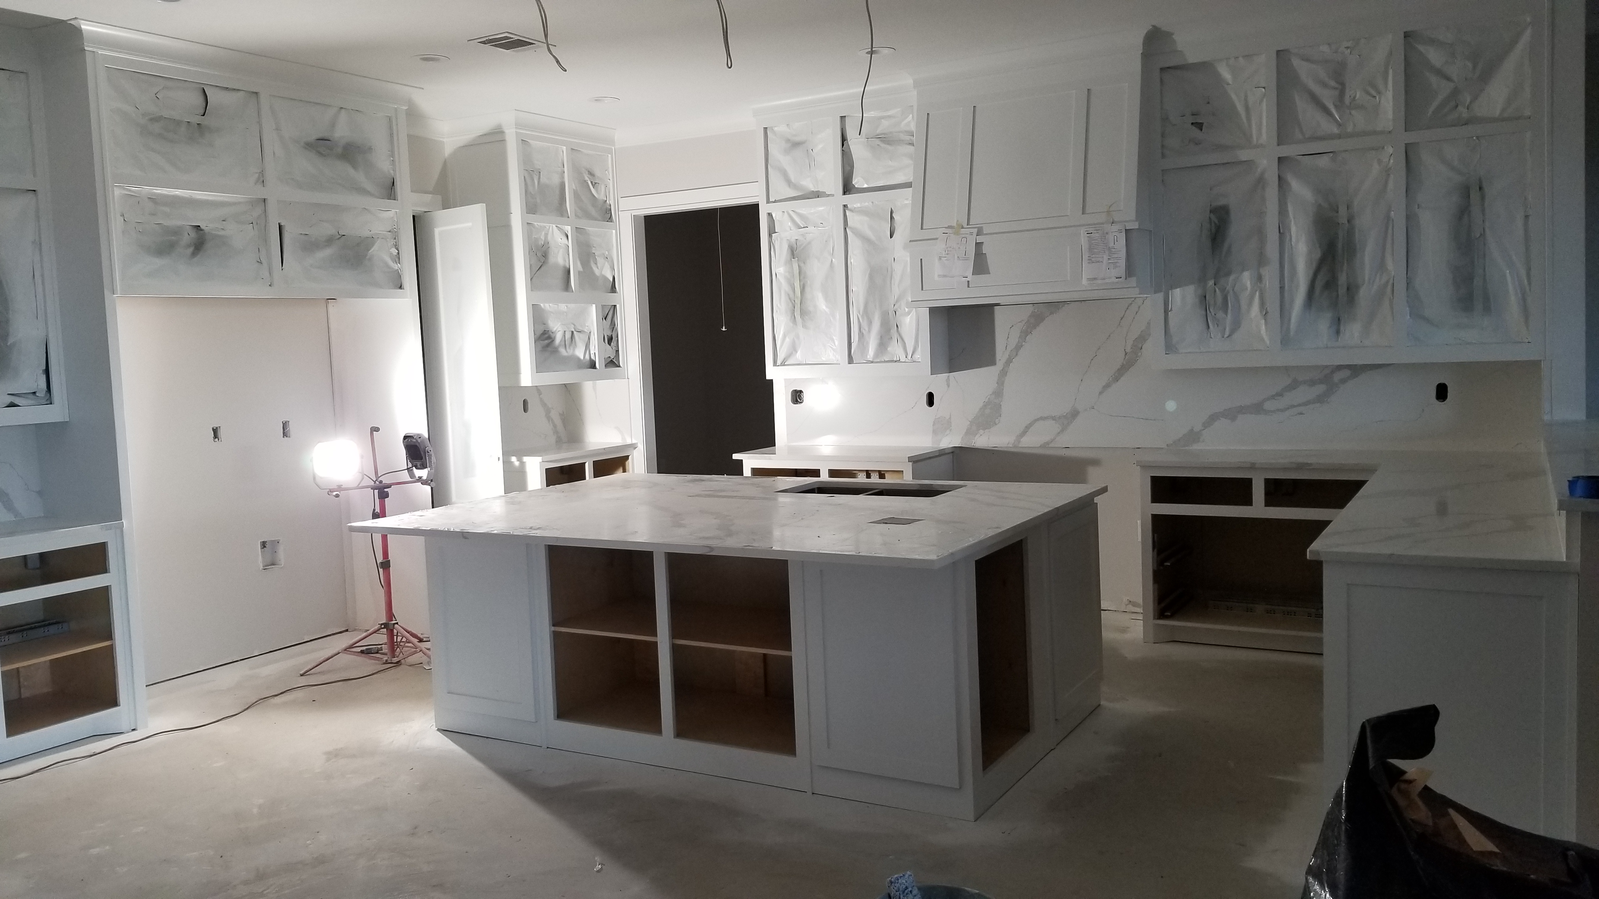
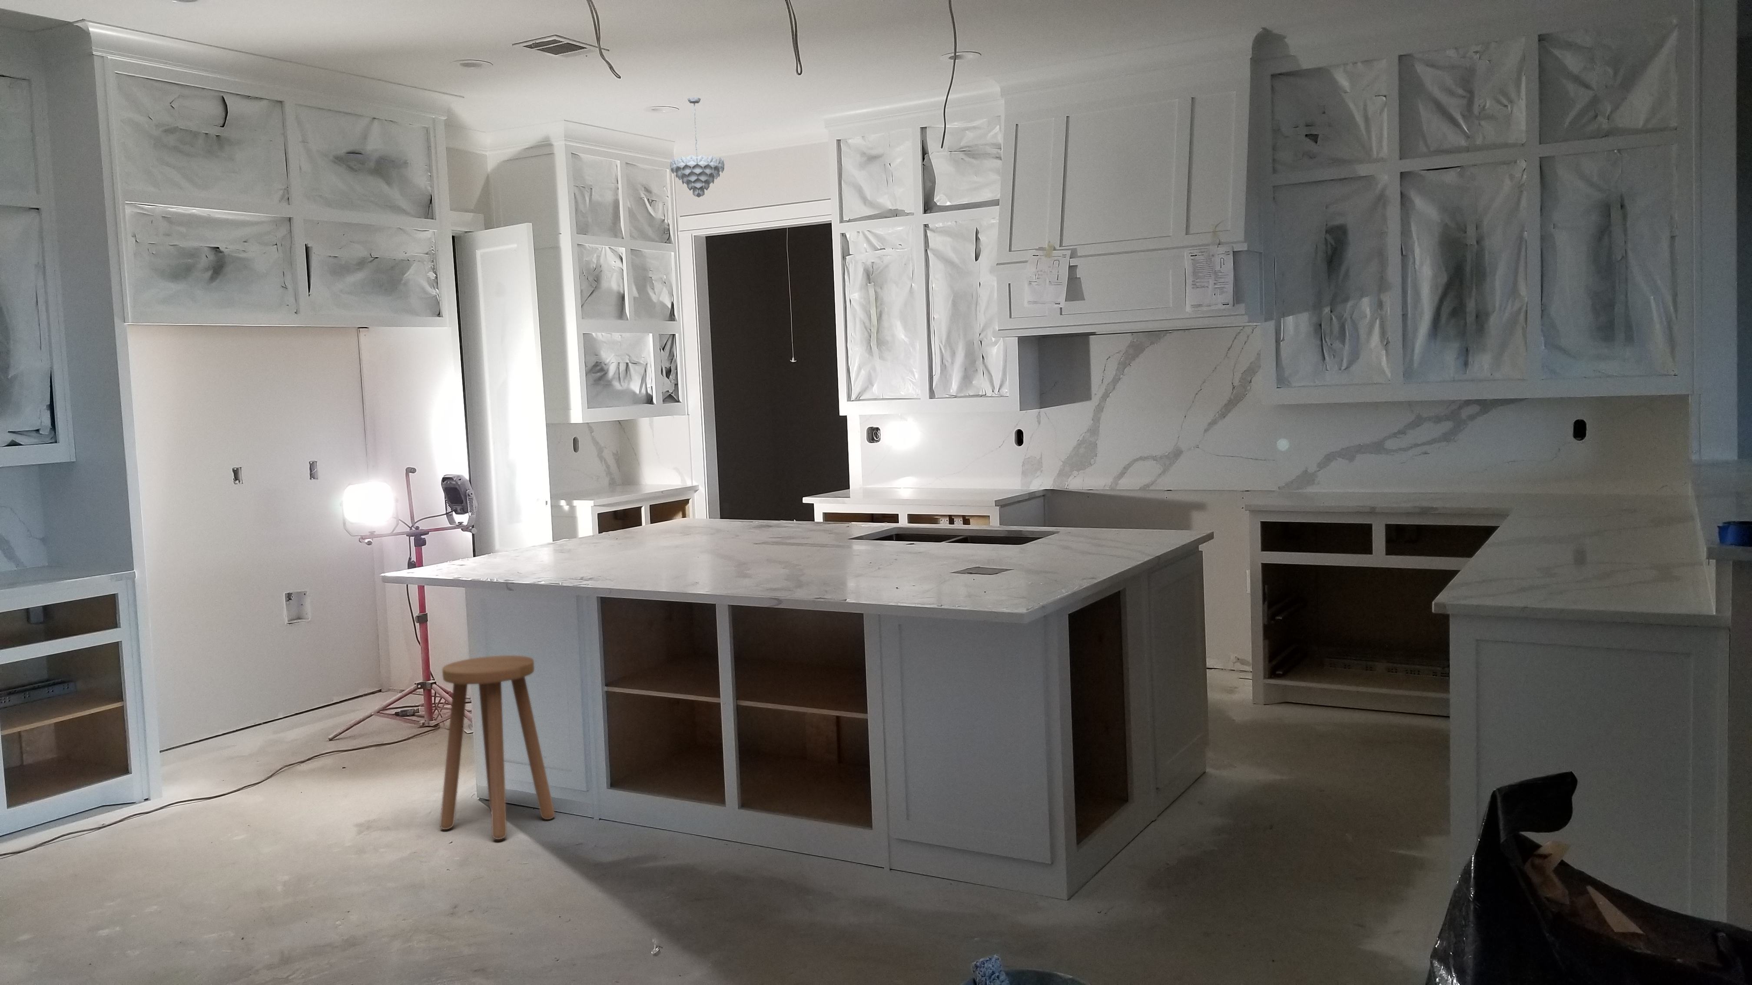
+ pendant light (696, 148)
+ stool (493, 744)
